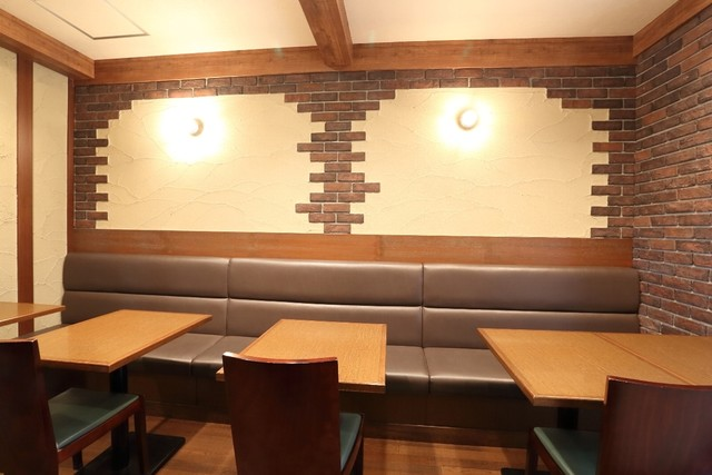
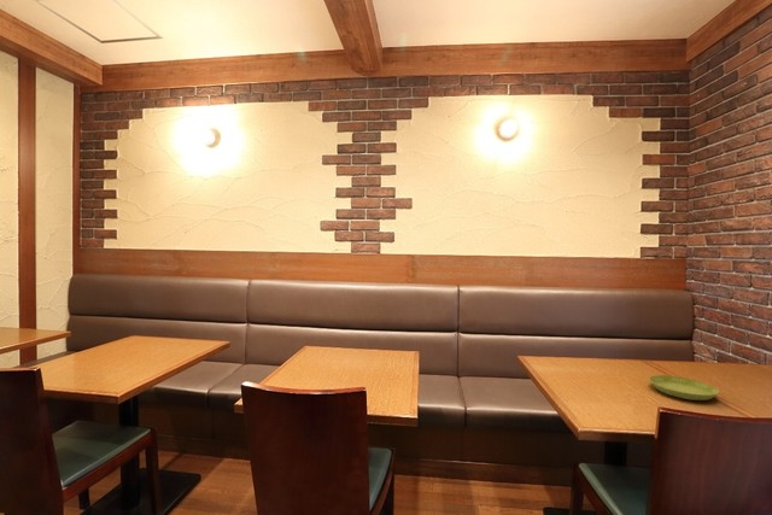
+ saucer (682, 387)
